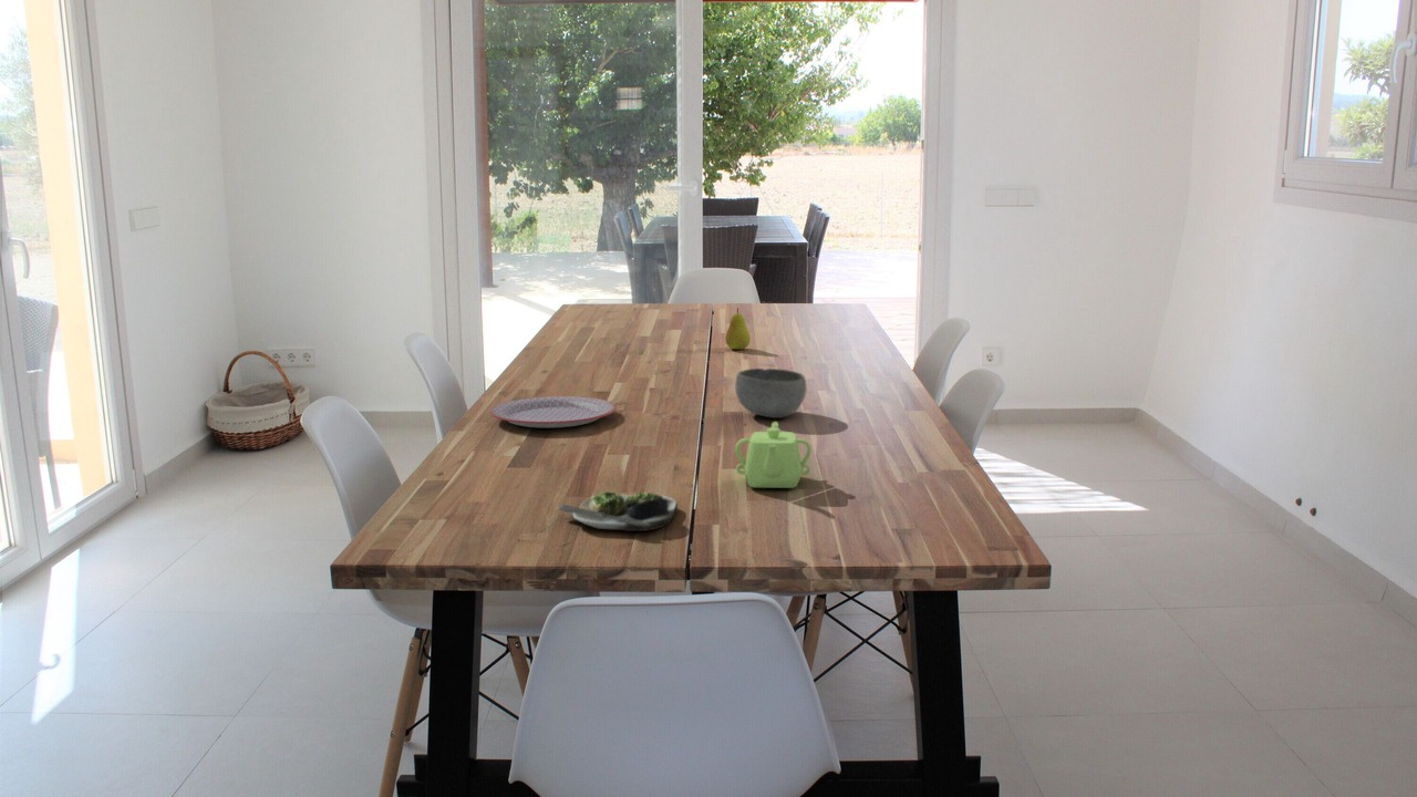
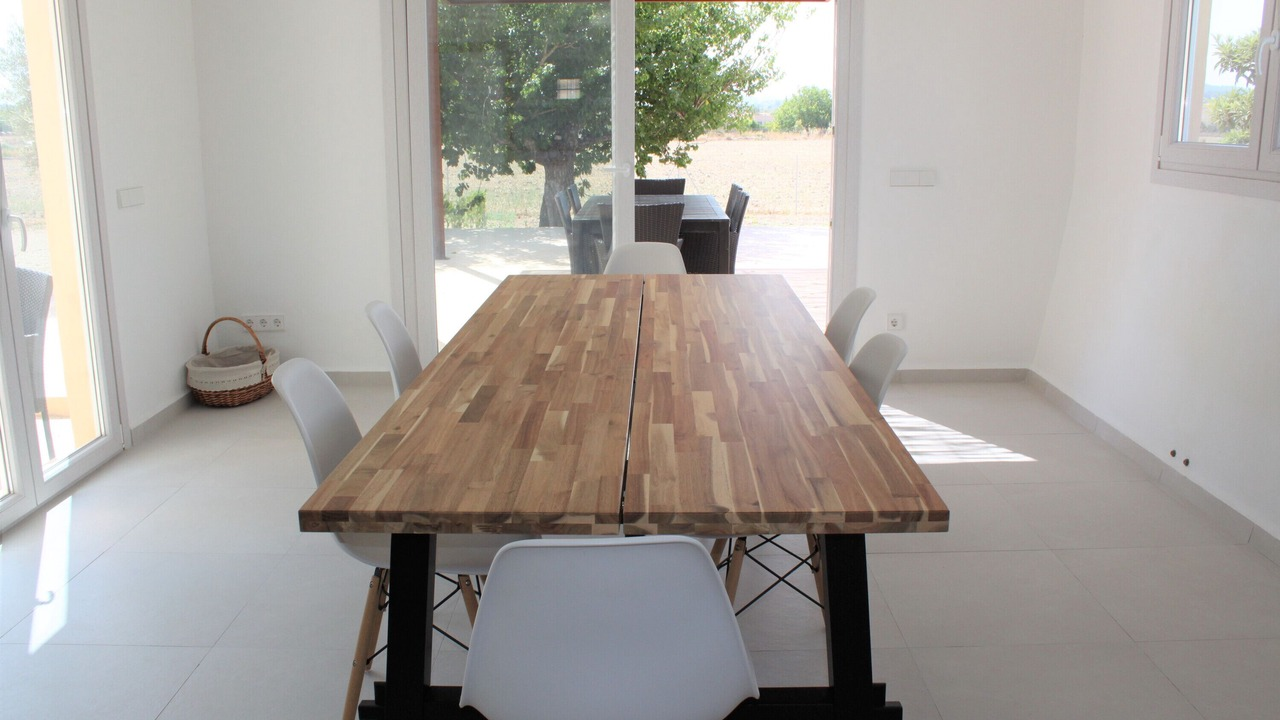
- salad plate (628, 505)
- bowl (770, 394)
- plate (554, 413)
- fruit (737, 328)
- teapot (773, 455)
